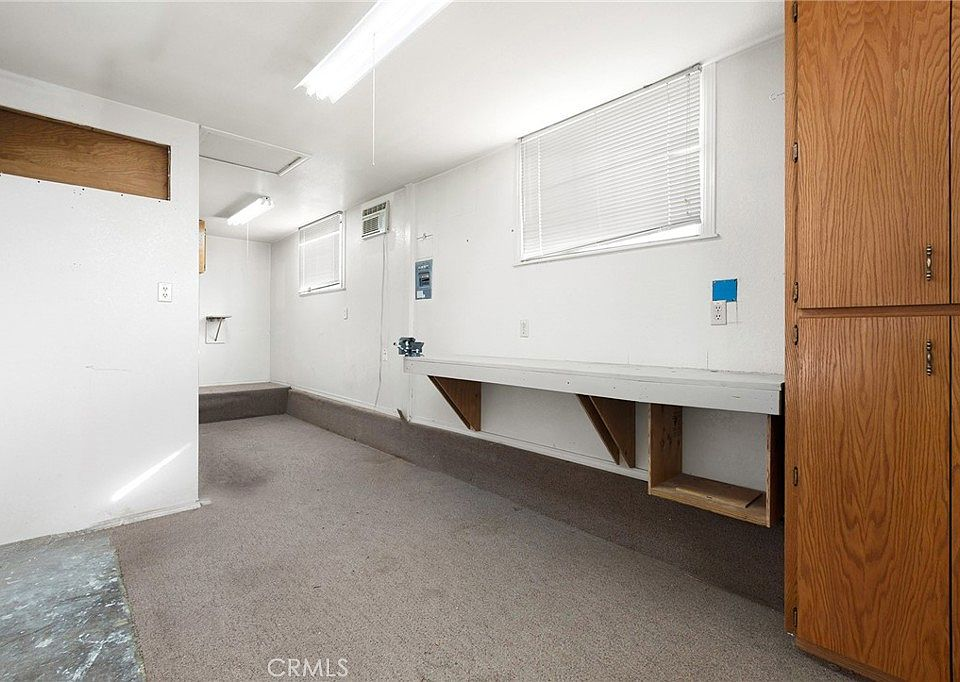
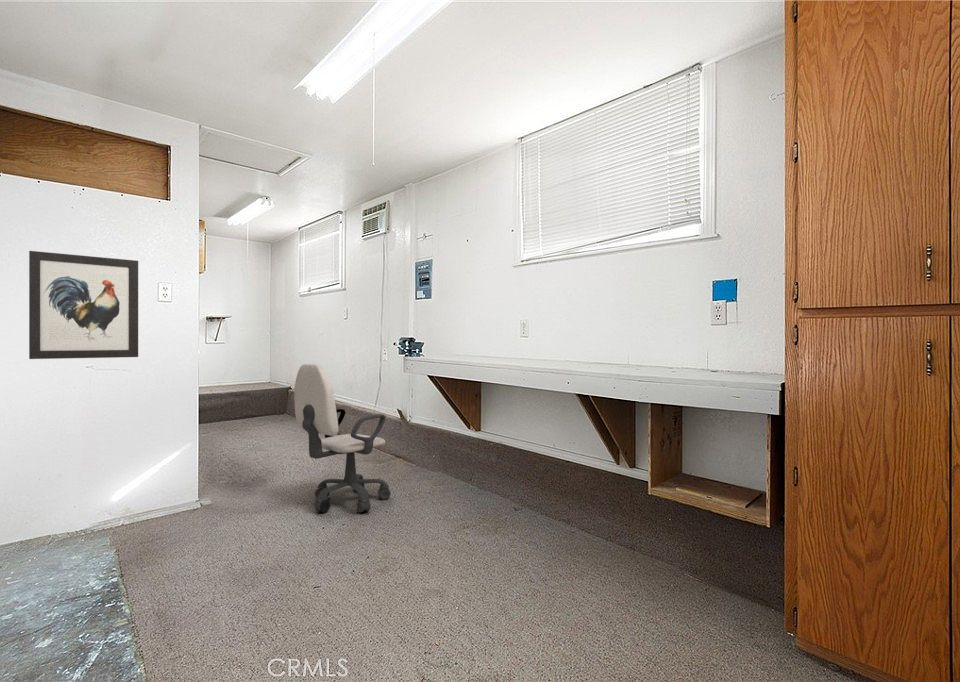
+ wall art (86, 307)
+ office chair (344, 434)
